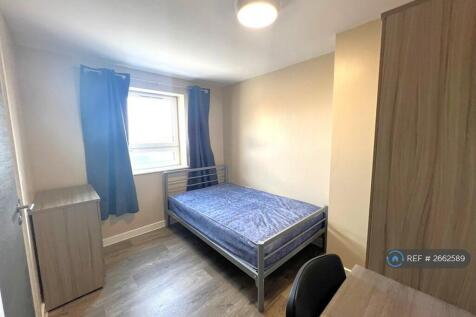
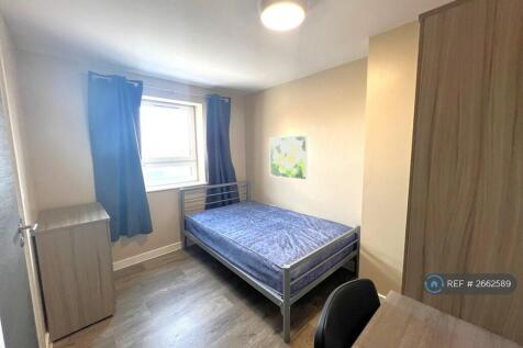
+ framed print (287, 157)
